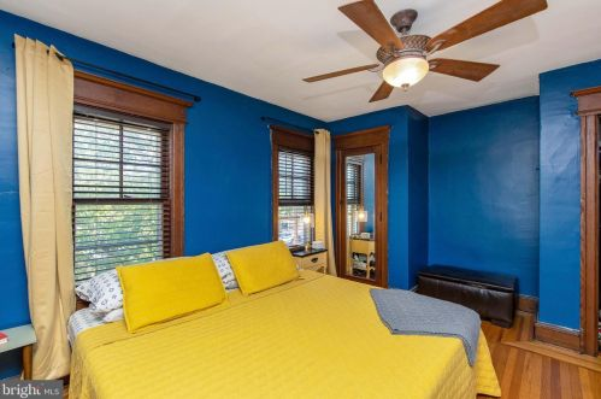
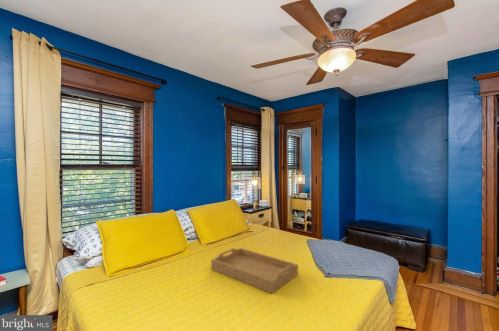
+ serving tray (253, 265)
